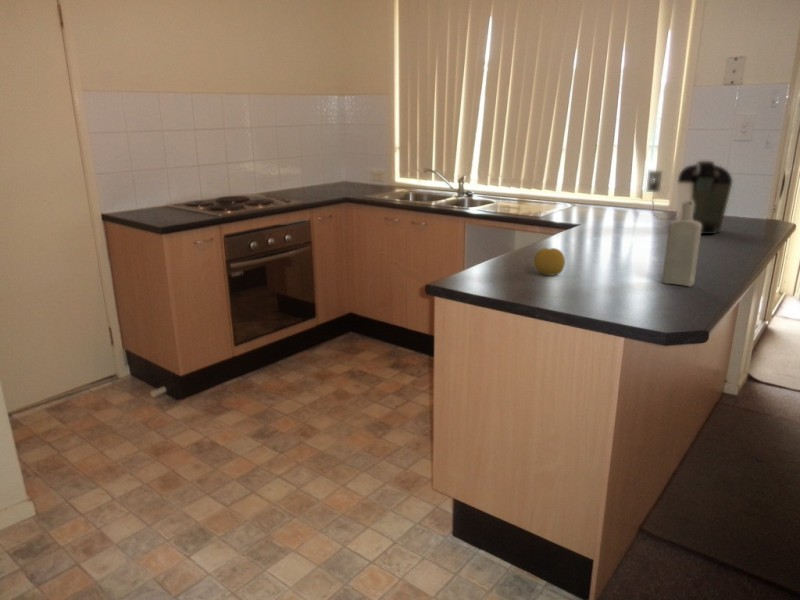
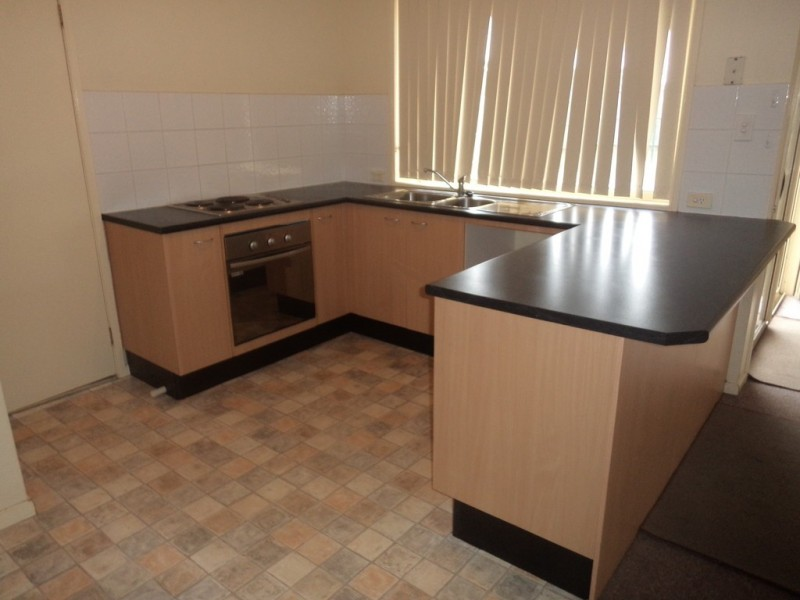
- bottle (683, 242)
- fruit (549, 261)
- coffee maker (686, 195)
